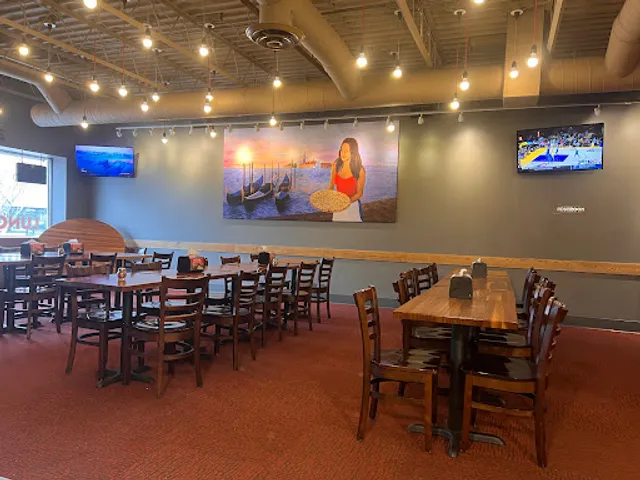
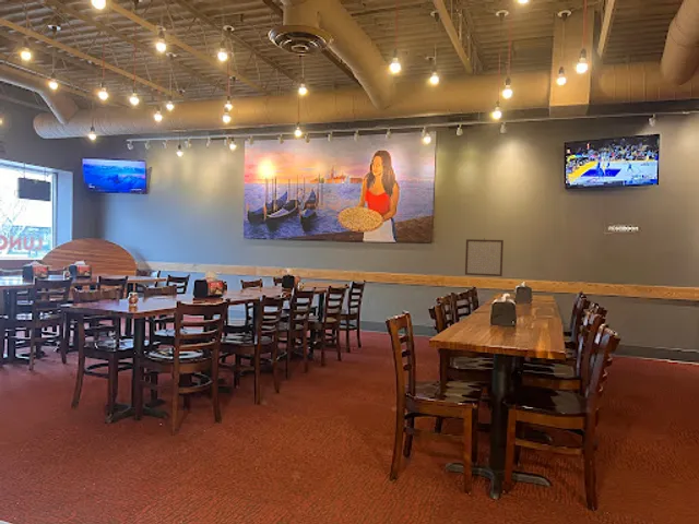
+ wall art (483, 255)
